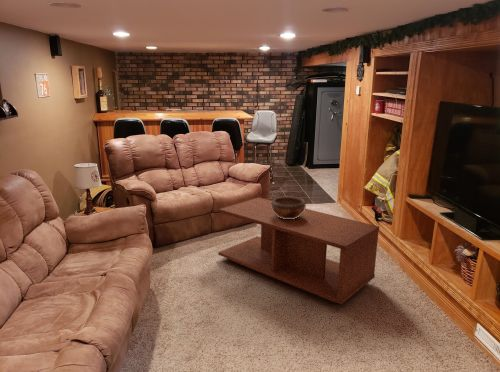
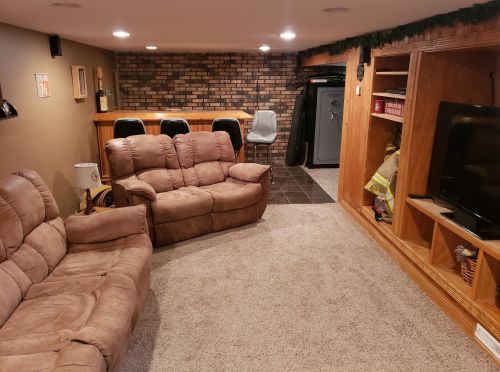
- coffee table (292, 244)
- decorative bowl (288, 208)
